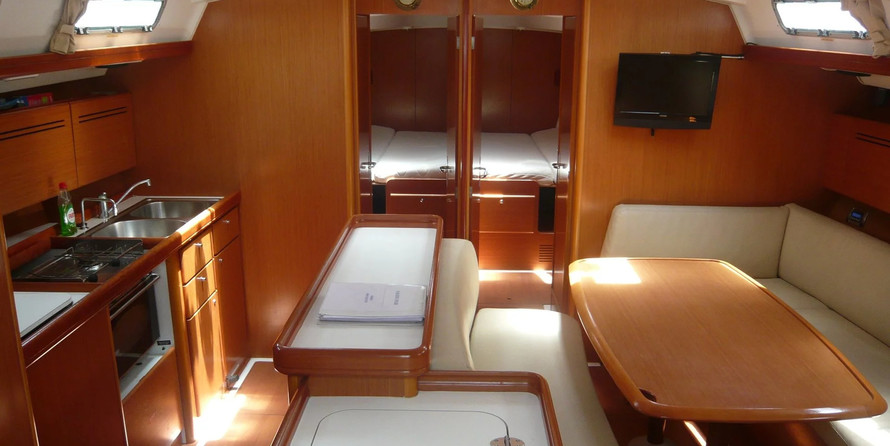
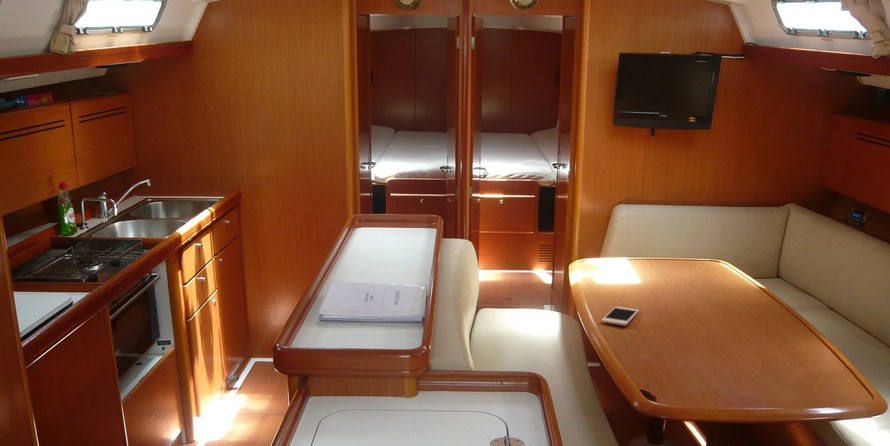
+ cell phone (620, 315)
